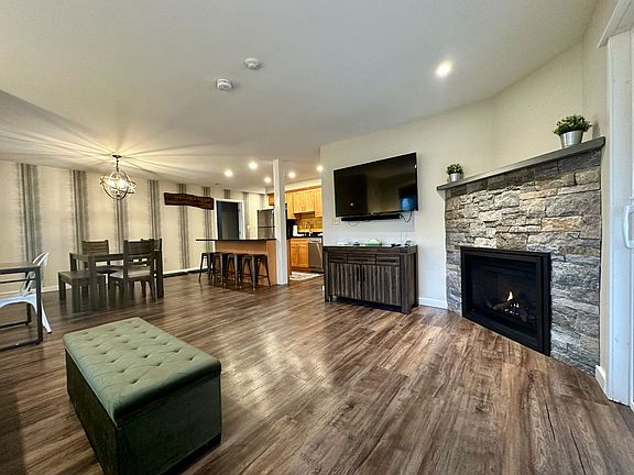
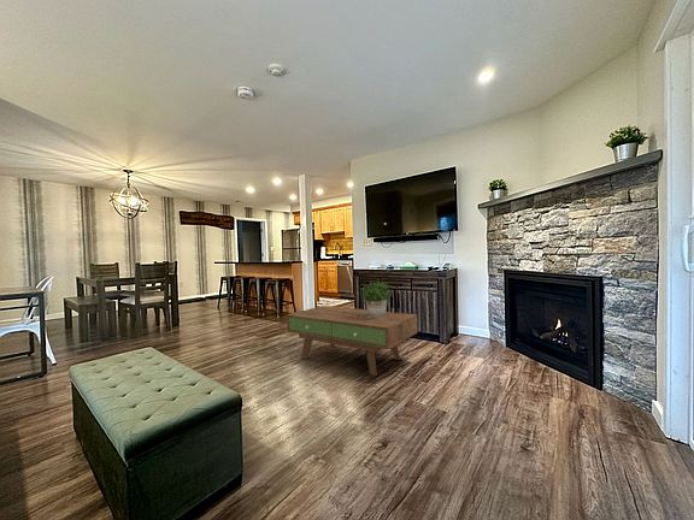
+ coffee table (348, 336)
+ potted plant (376, 299)
